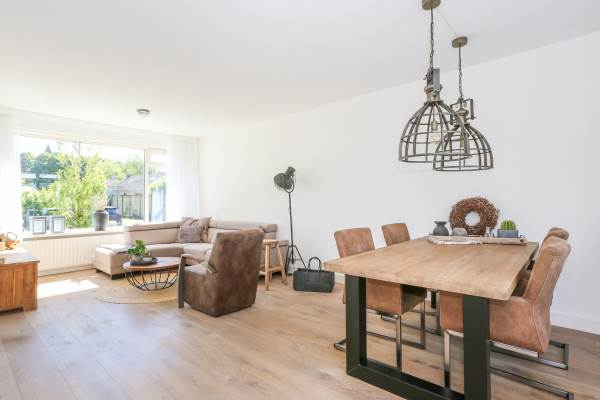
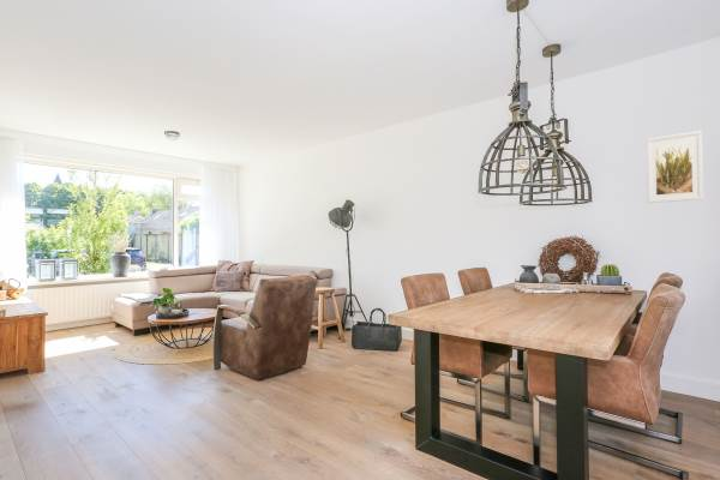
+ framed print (673, 168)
